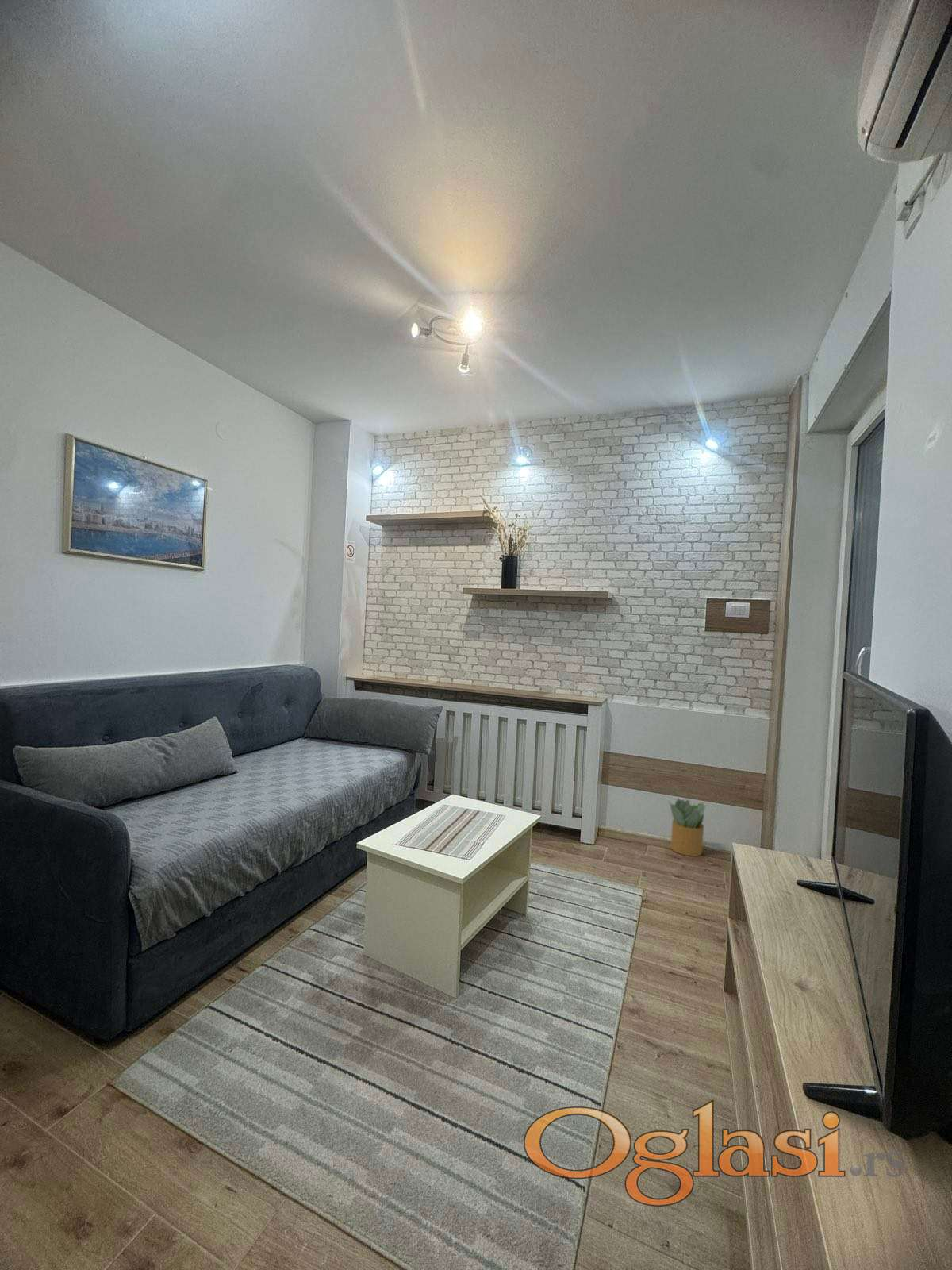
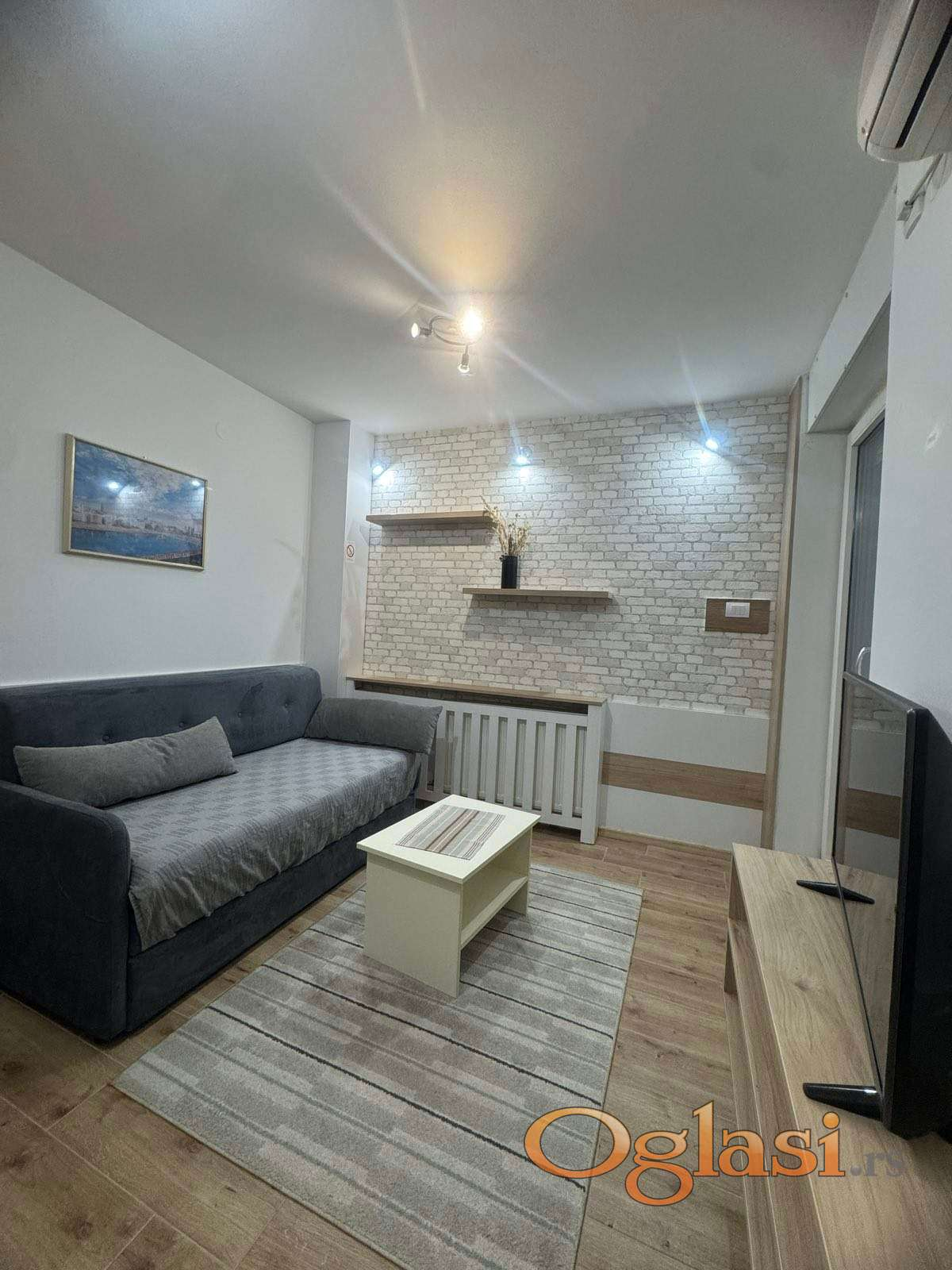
- potted plant (685, 826)
